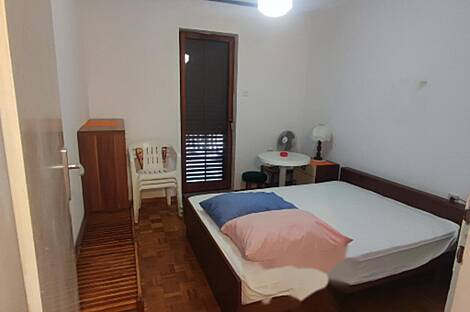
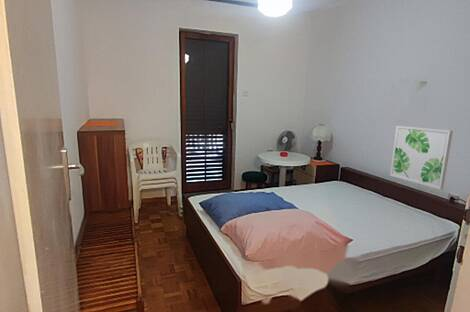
+ wall art (418, 155)
